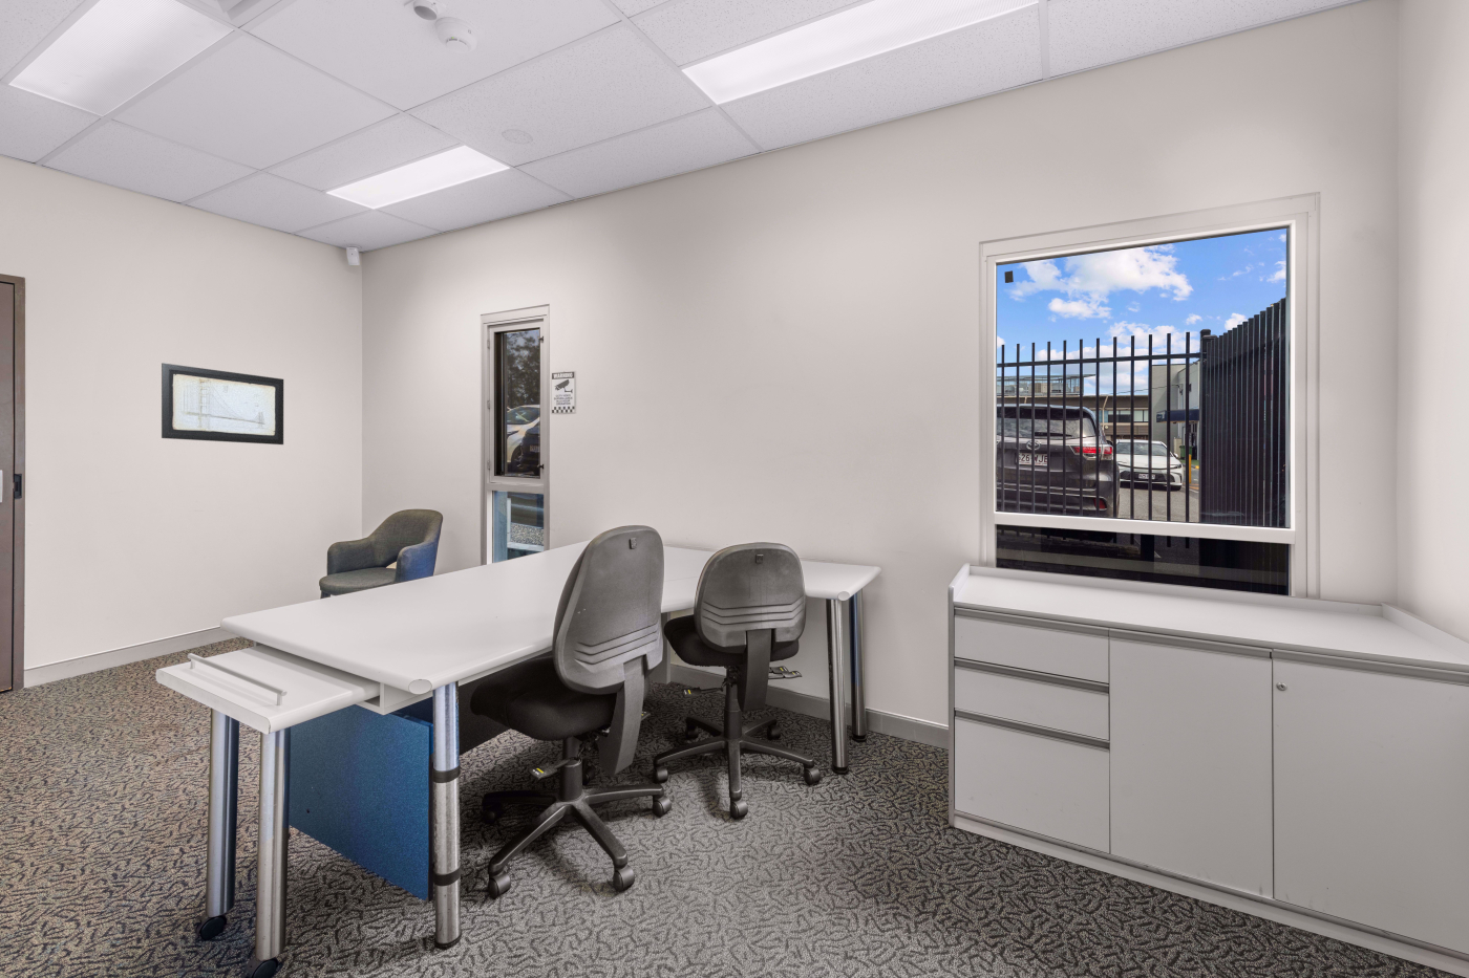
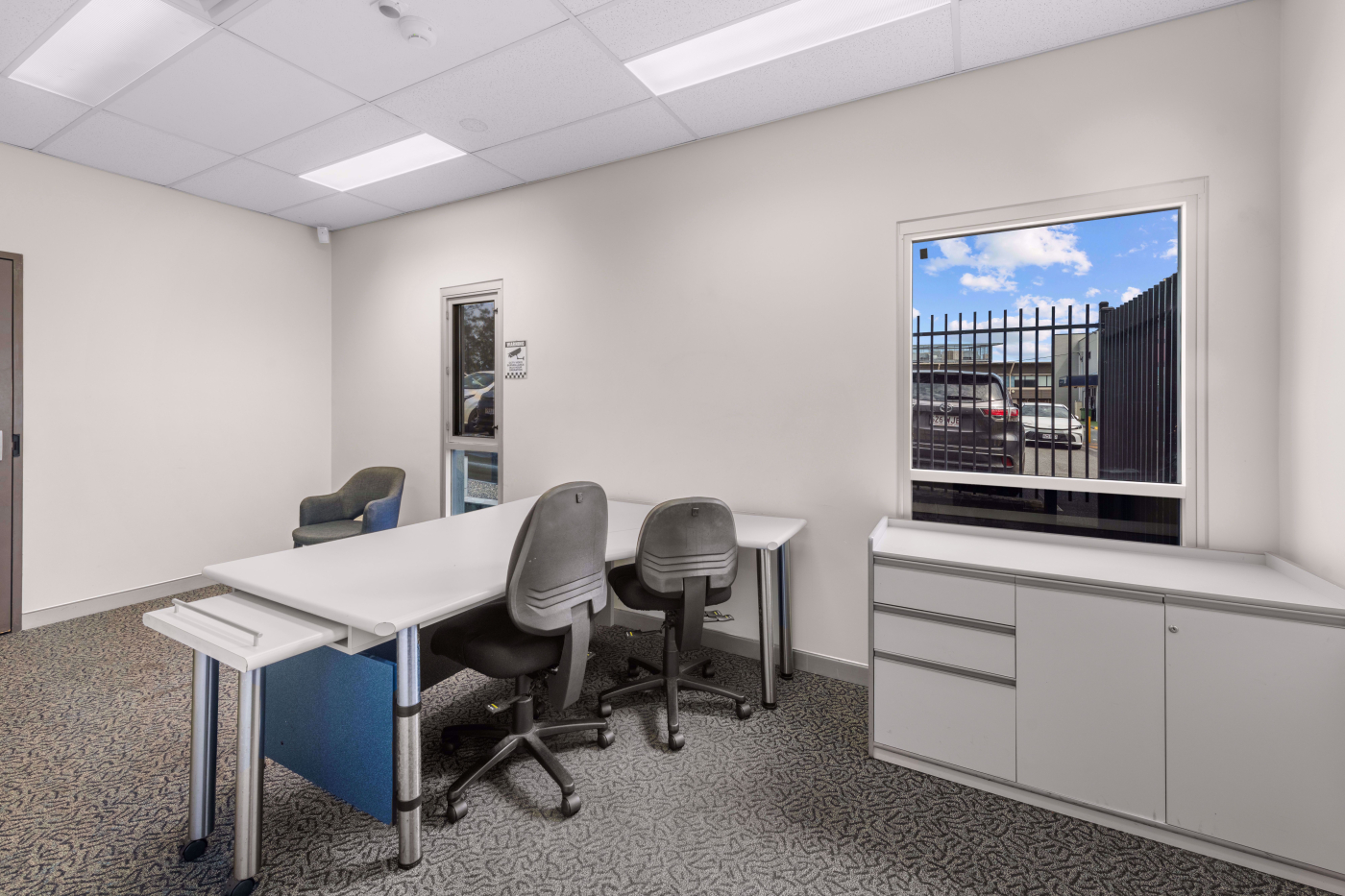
- wall art (227, 407)
